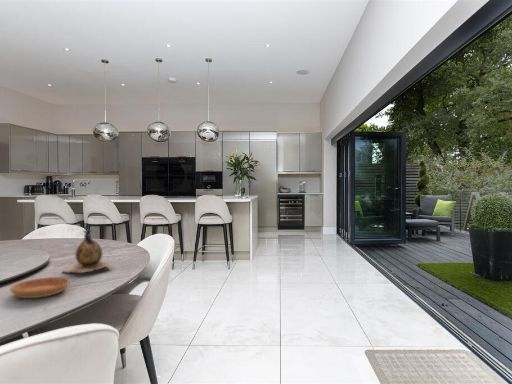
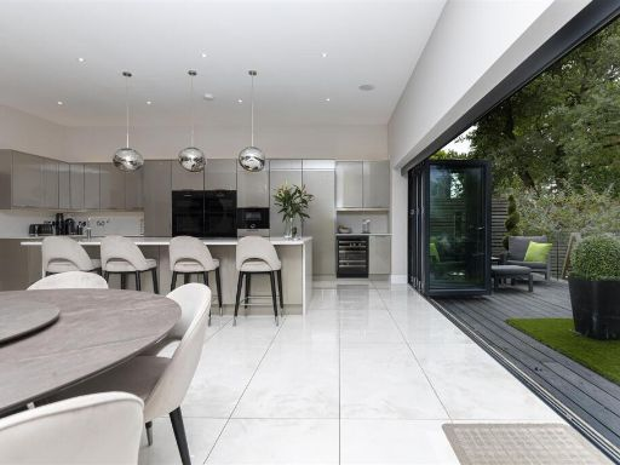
- vase (87, 249)
- saucer (41, 287)
